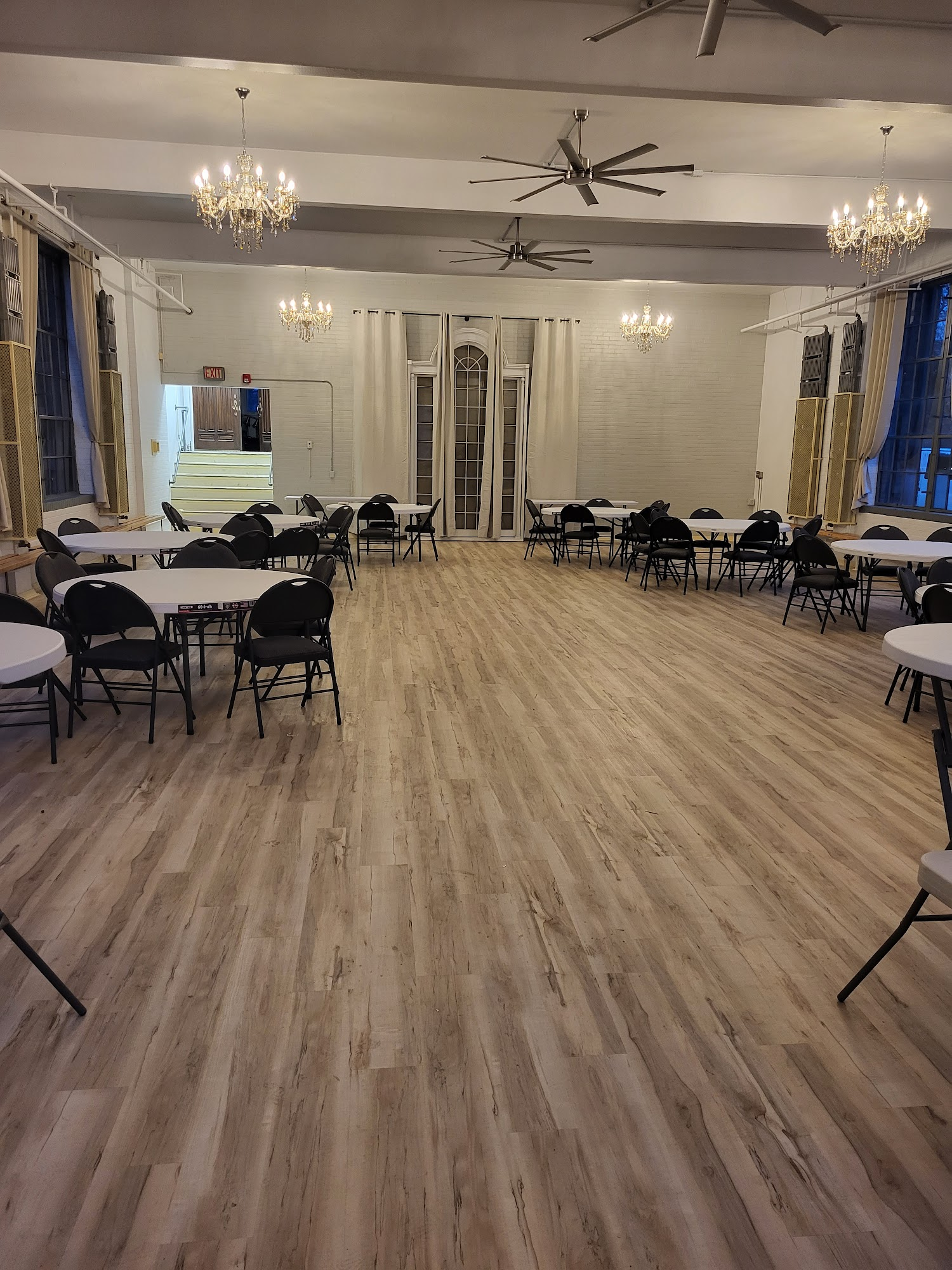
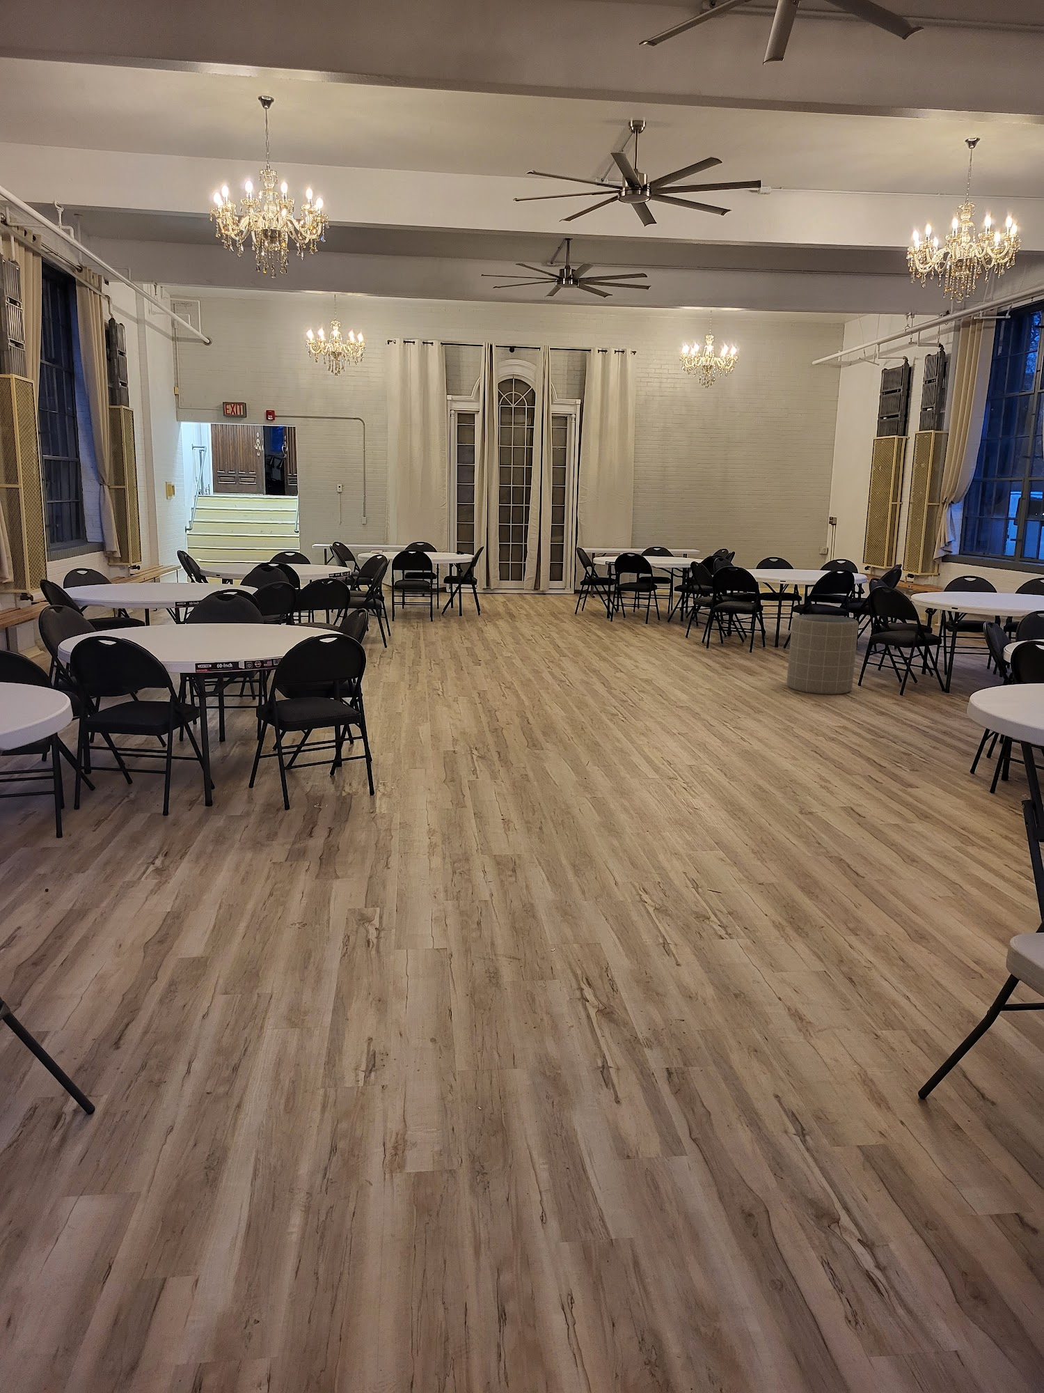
+ trash can (822, 654)
